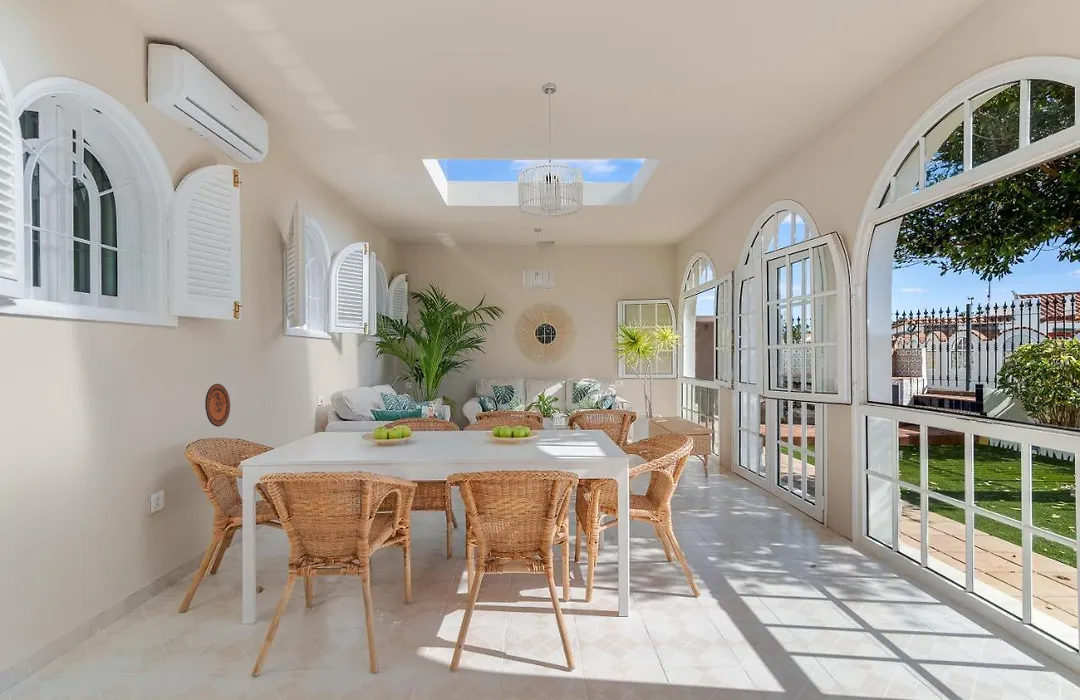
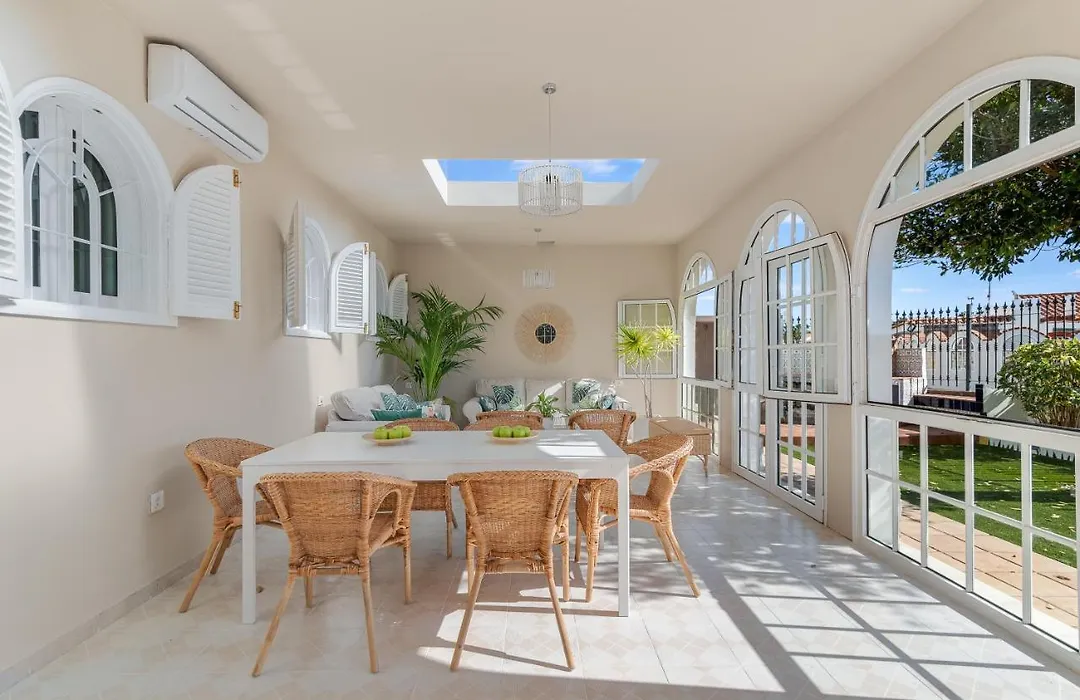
- decorative plate (217, 405)
